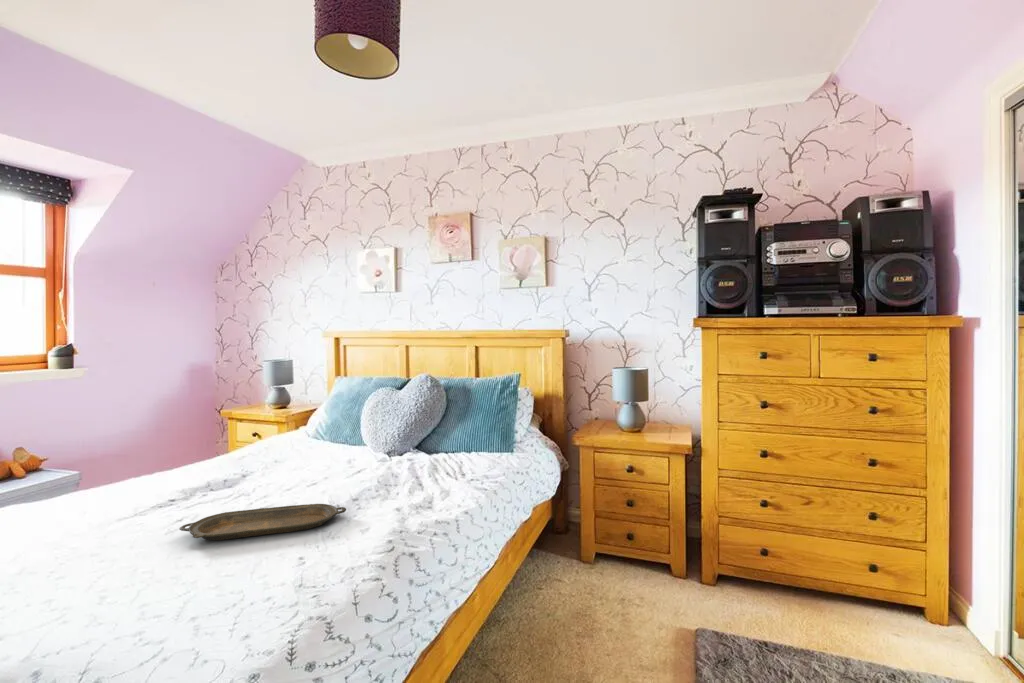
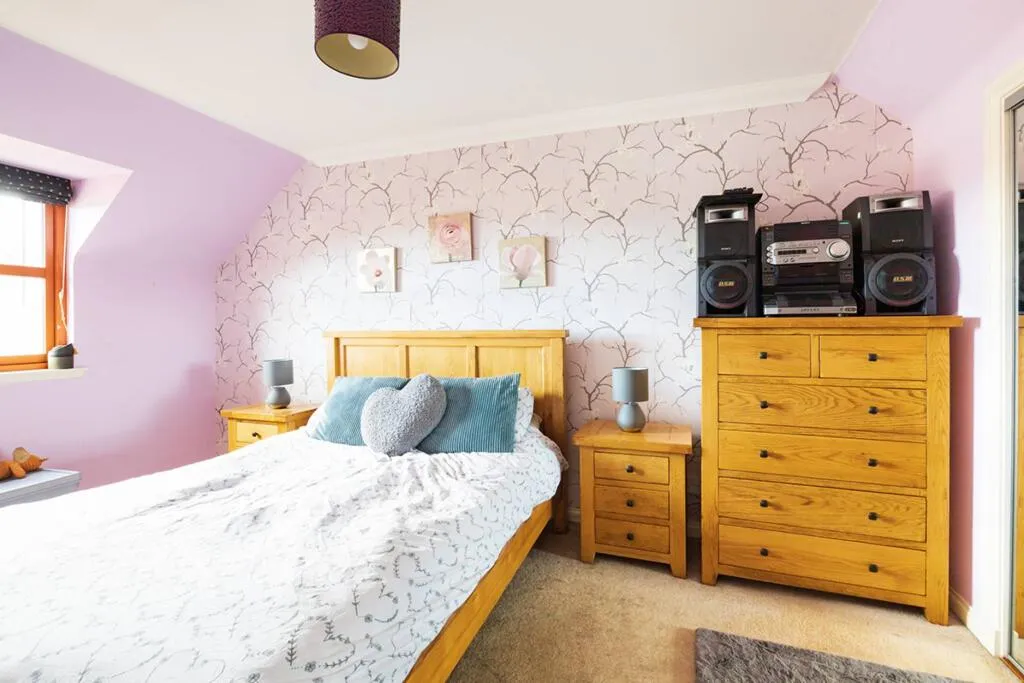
- serving tray (267, 521)
